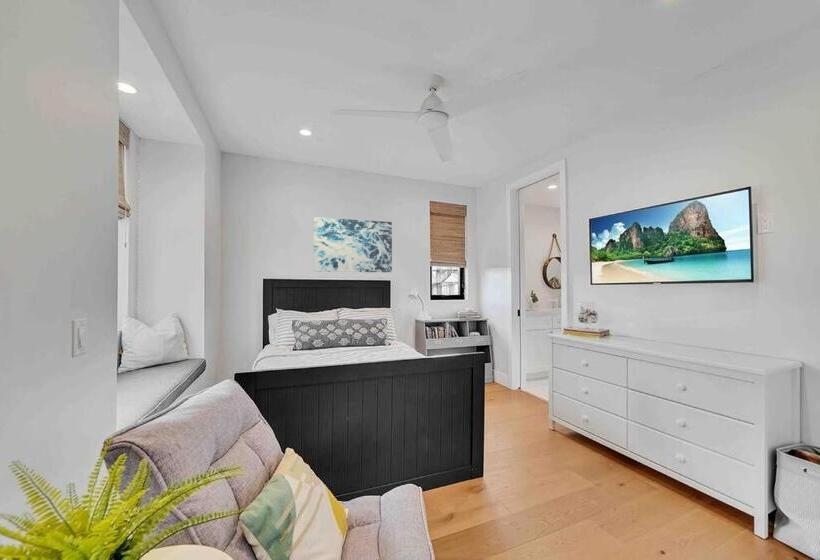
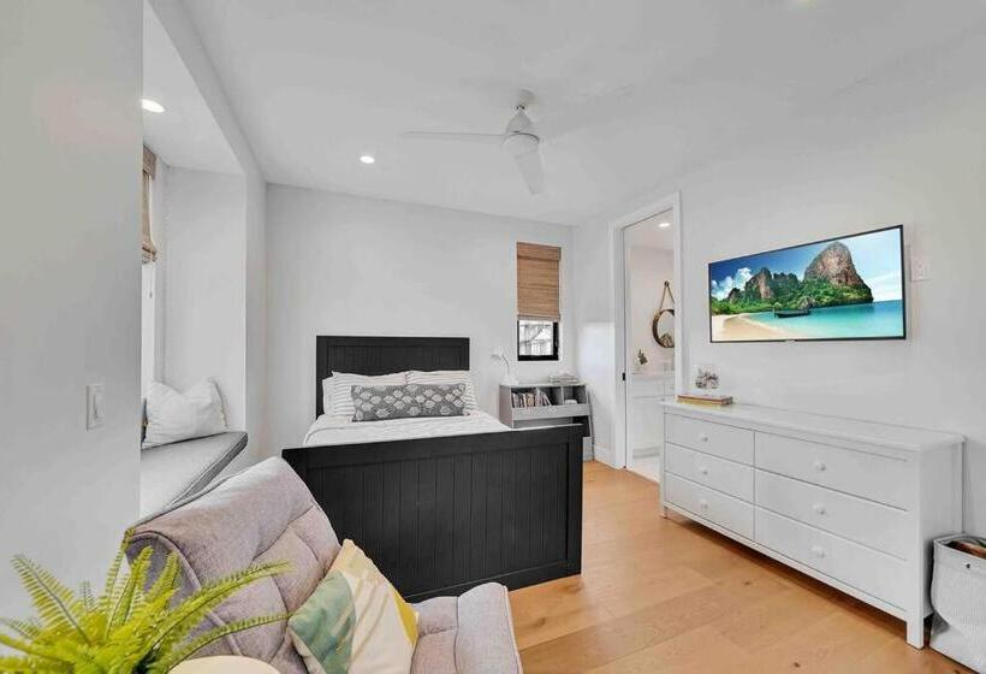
- wall art (354, 246)
